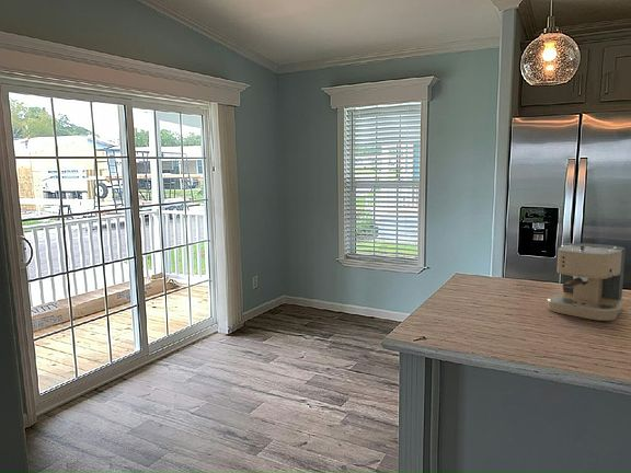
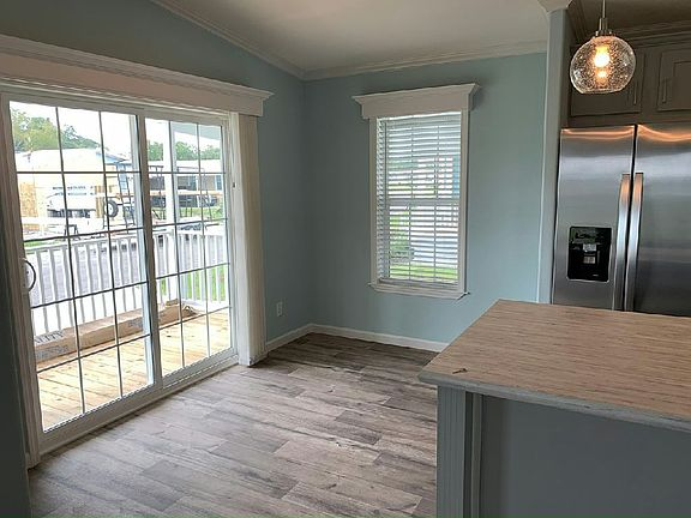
- coffee maker (585, 278)
